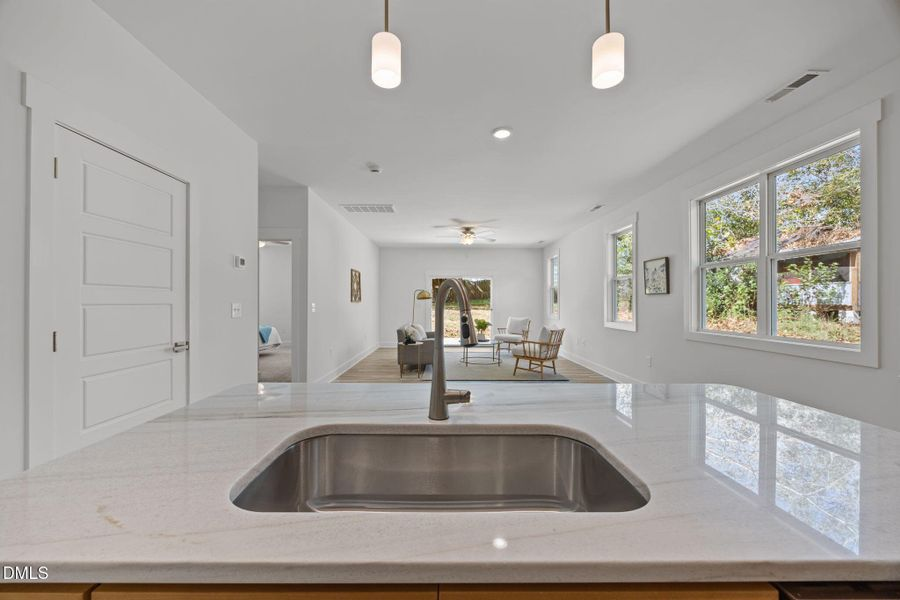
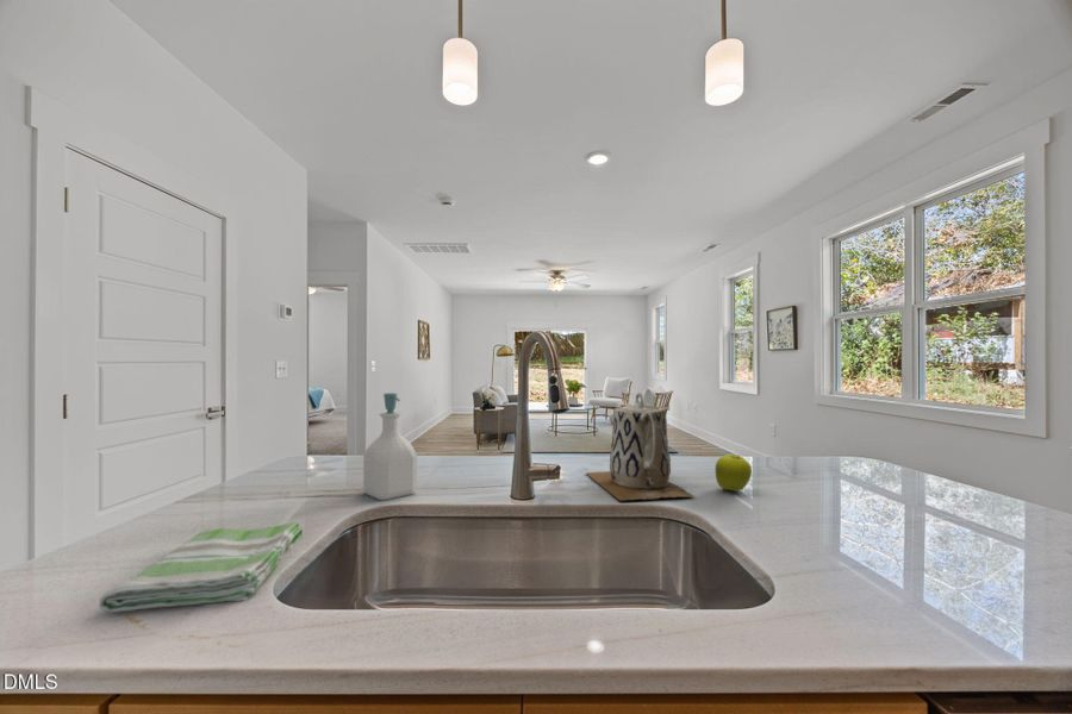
+ teapot (635, 438)
+ fruit (733, 472)
+ dish towel (218, 556)
+ soap bottle (389, 444)
